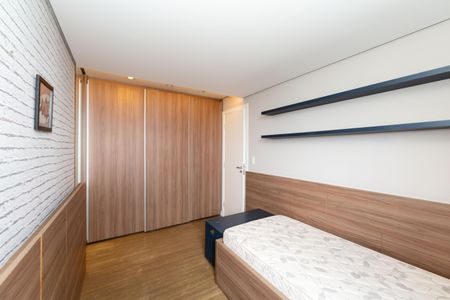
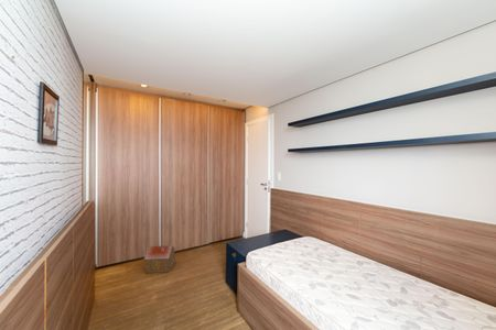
+ toy house (160, 255)
